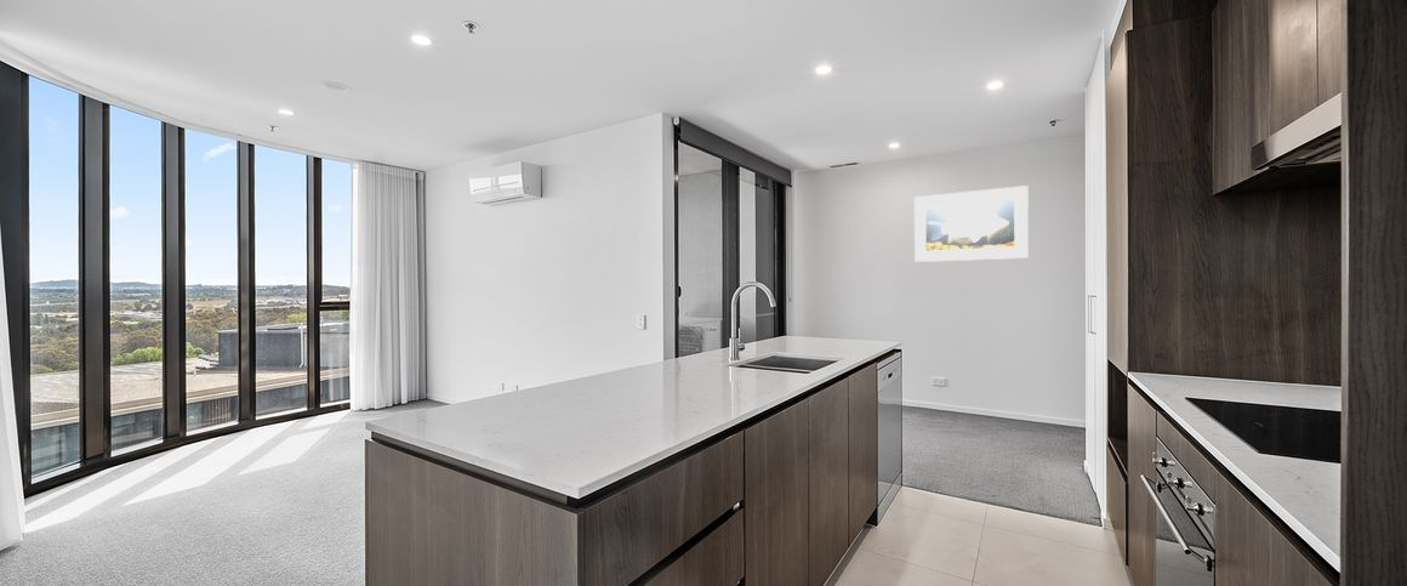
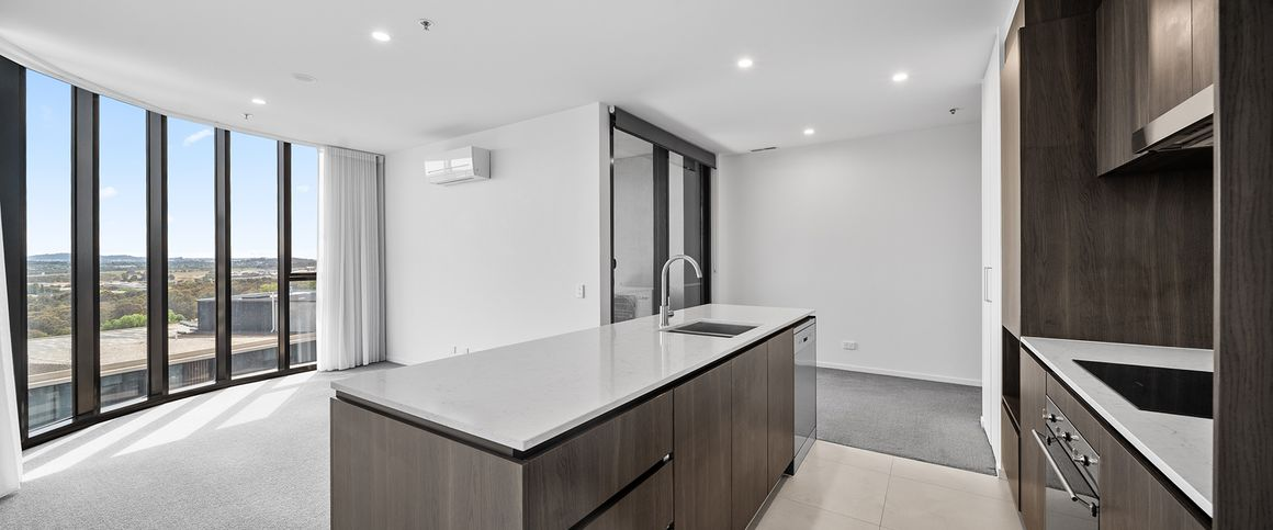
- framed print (968, 226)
